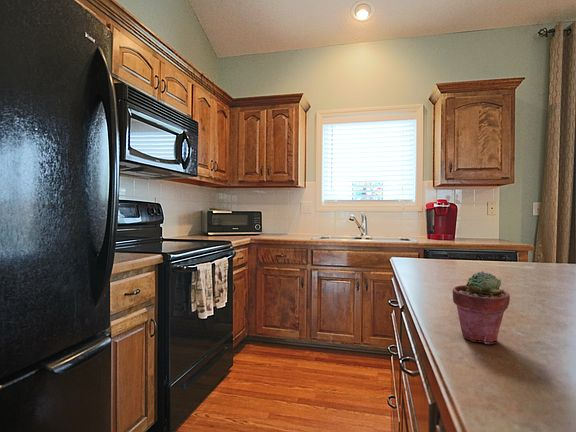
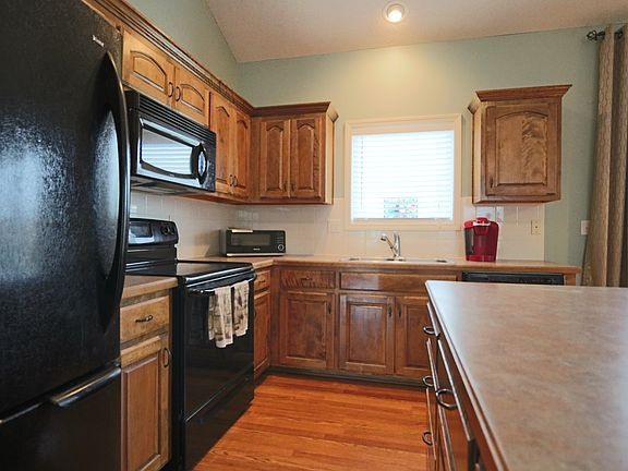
- potted succulent (480, 304)
